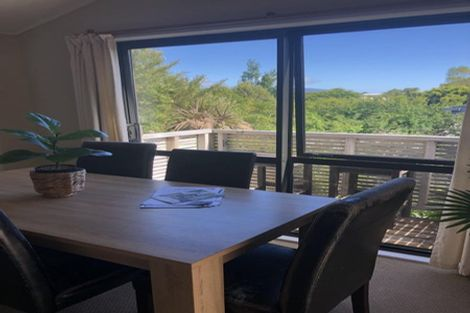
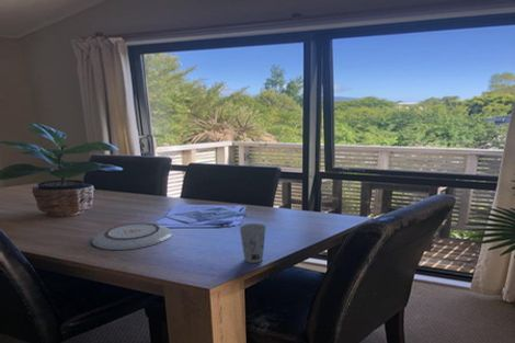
+ cup (253, 243)
+ plate (133, 233)
